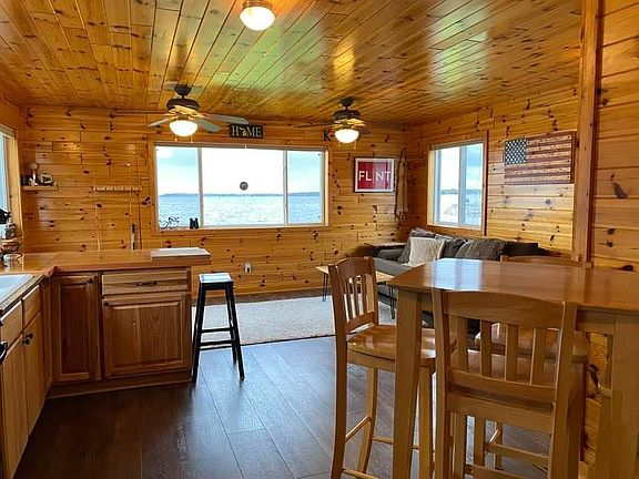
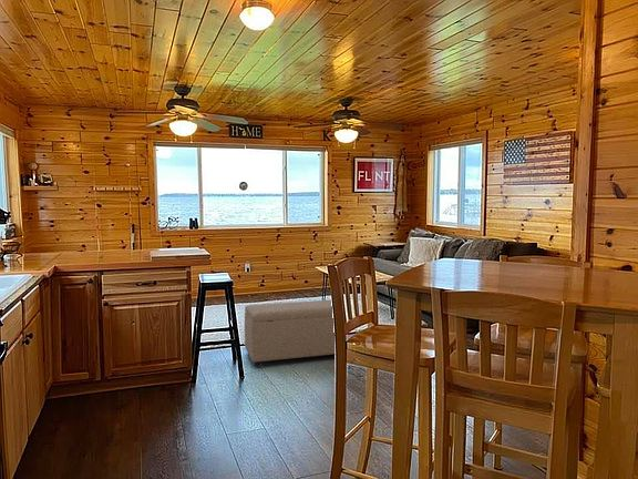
+ ottoman (300, 329)
